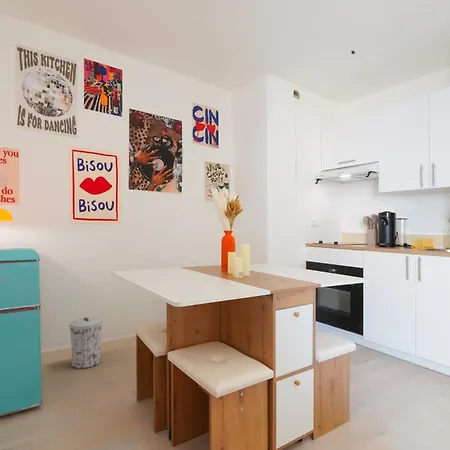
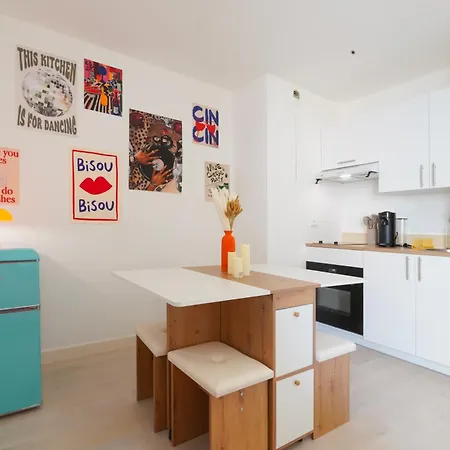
- trash can (86, 340)
